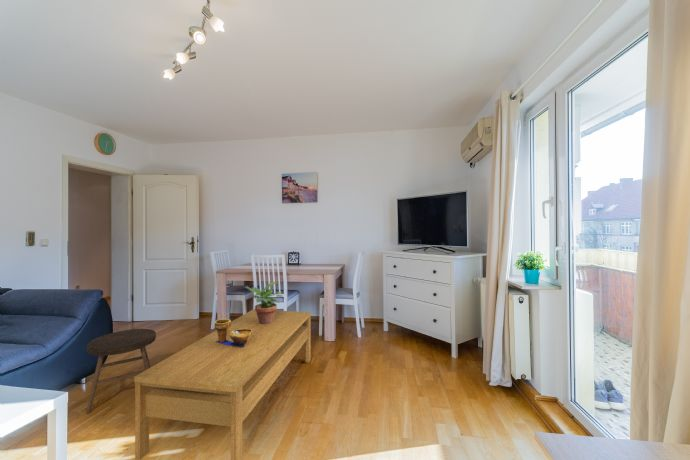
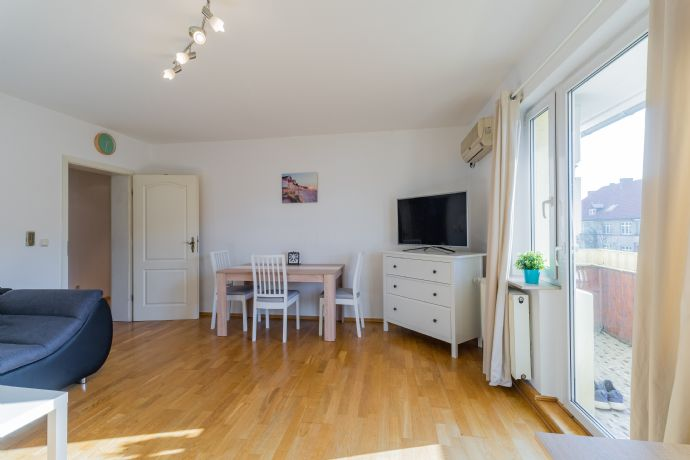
- coffee table (247, 365)
- decorative bowl (233, 332)
- stool (121, 363)
- potted plant (262, 303)
